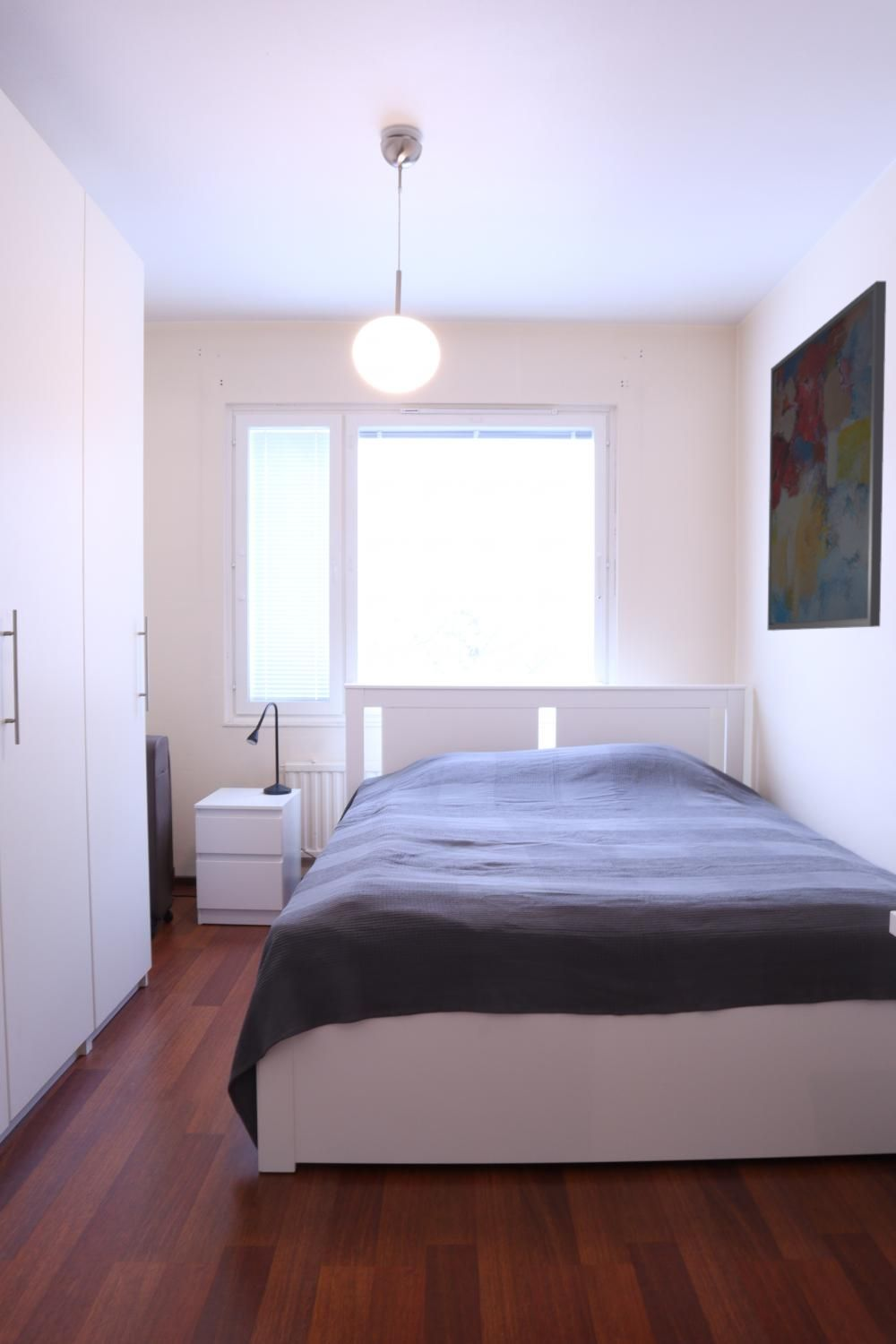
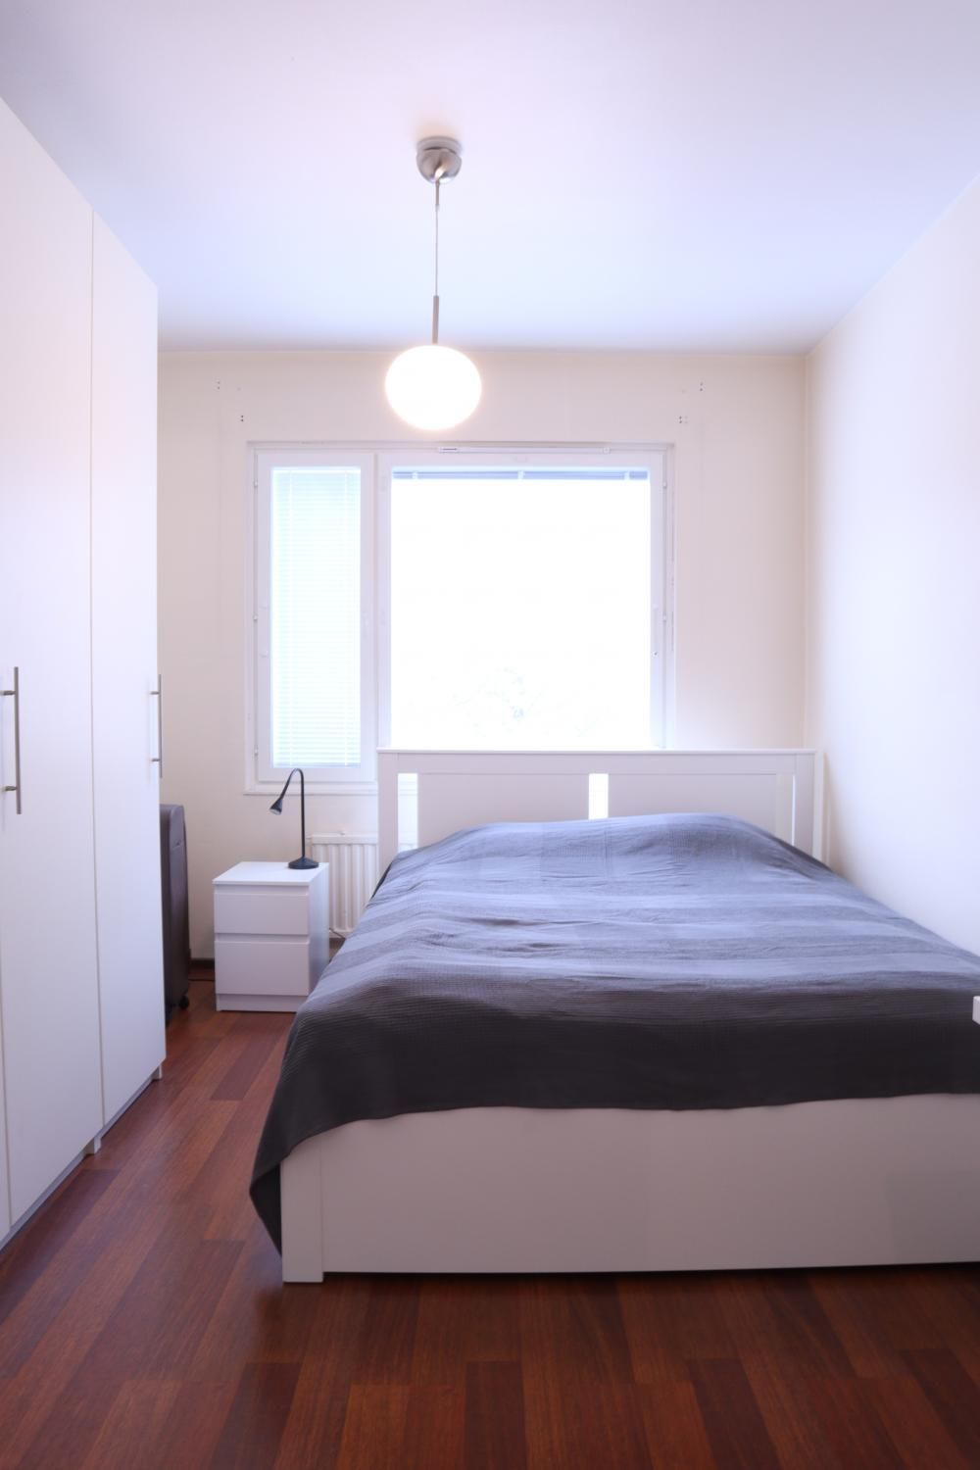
- wall art (818, 480)
